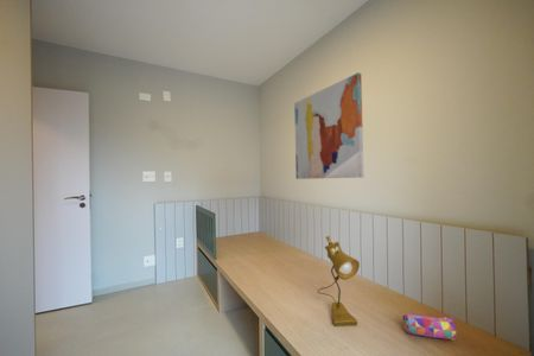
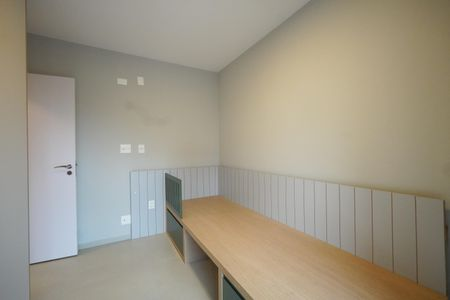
- pencil case (428, 325)
- desk lamp (336, 278)
- wall art (323, 134)
